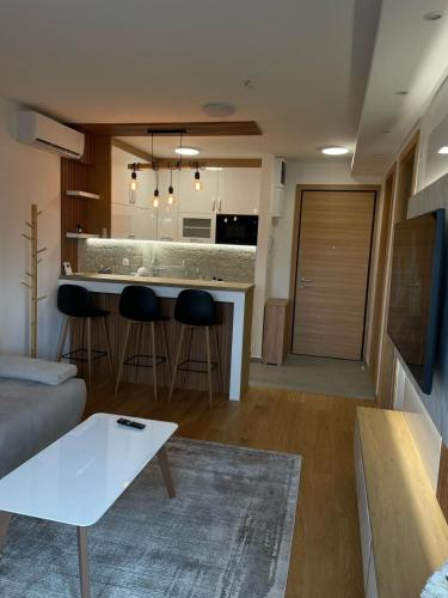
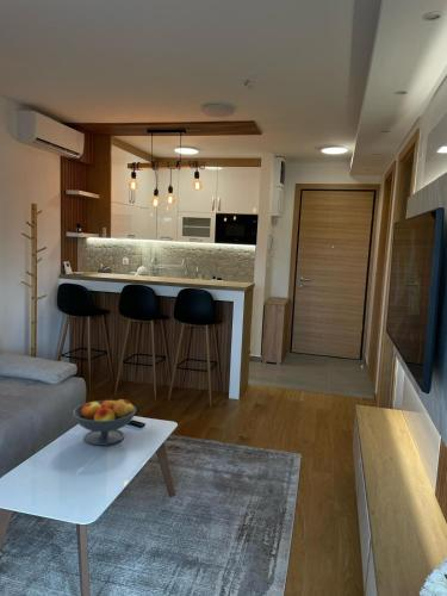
+ fruit bowl (104, 418)
